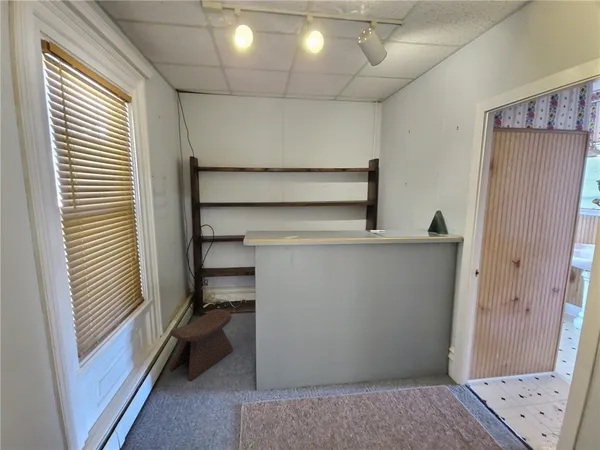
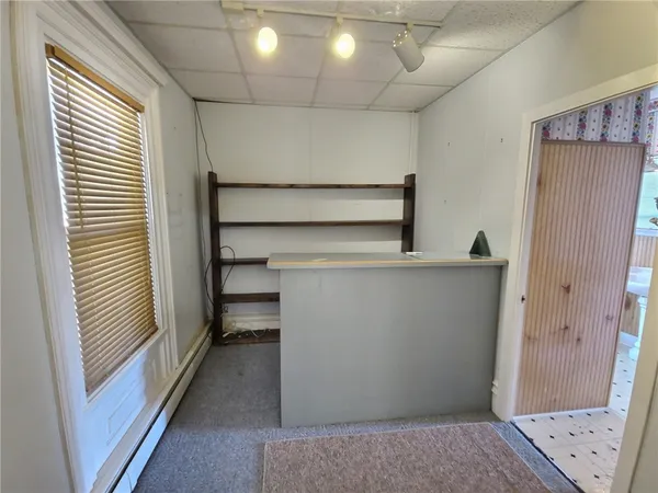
- stool (202, 340)
